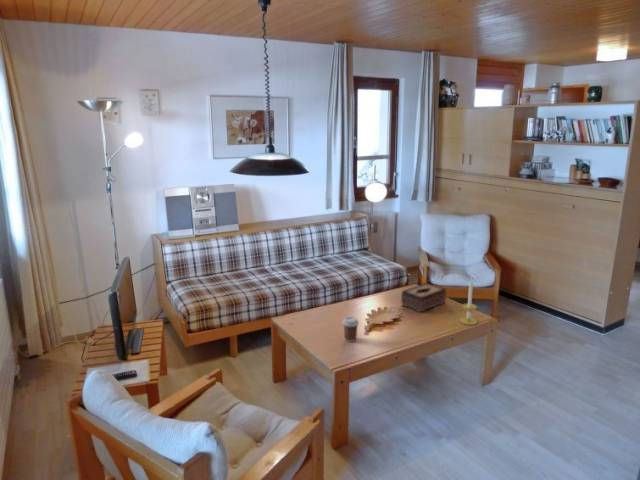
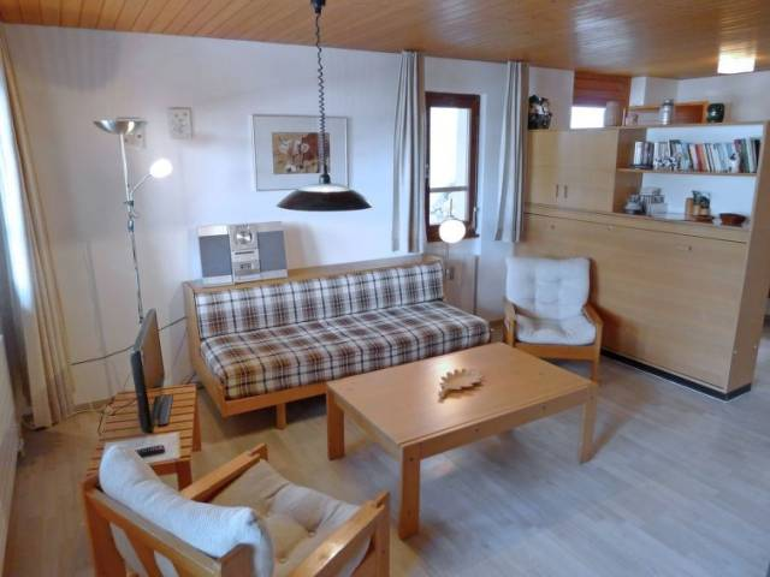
- tissue box (423, 297)
- coffee cup (350, 329)
- candle (469, 300)
